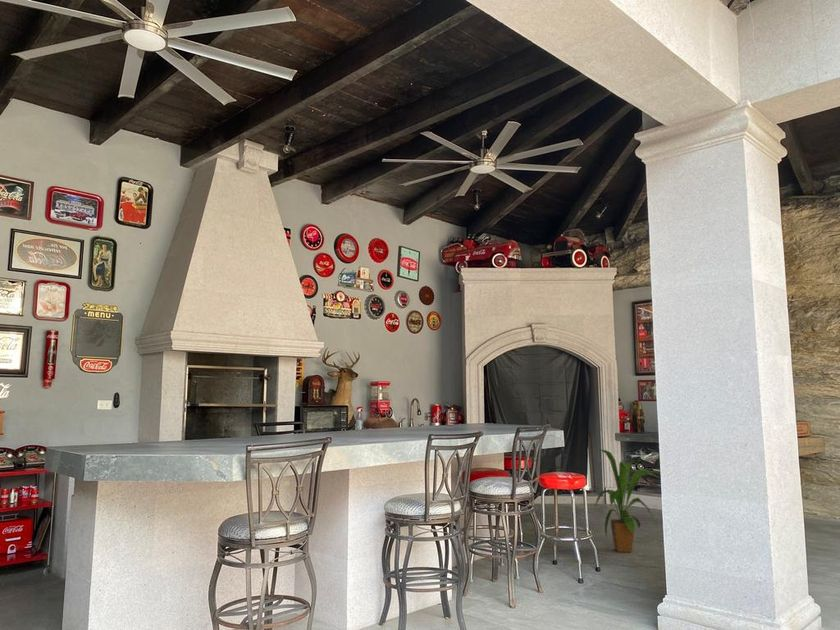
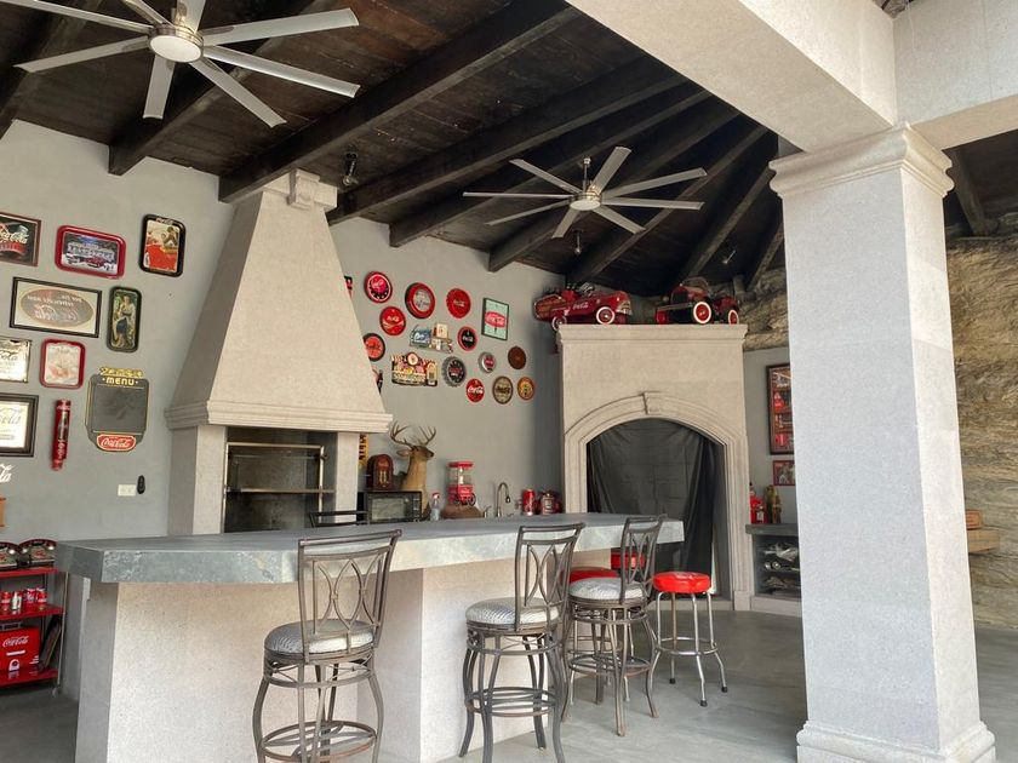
- house plant (632, 499)
